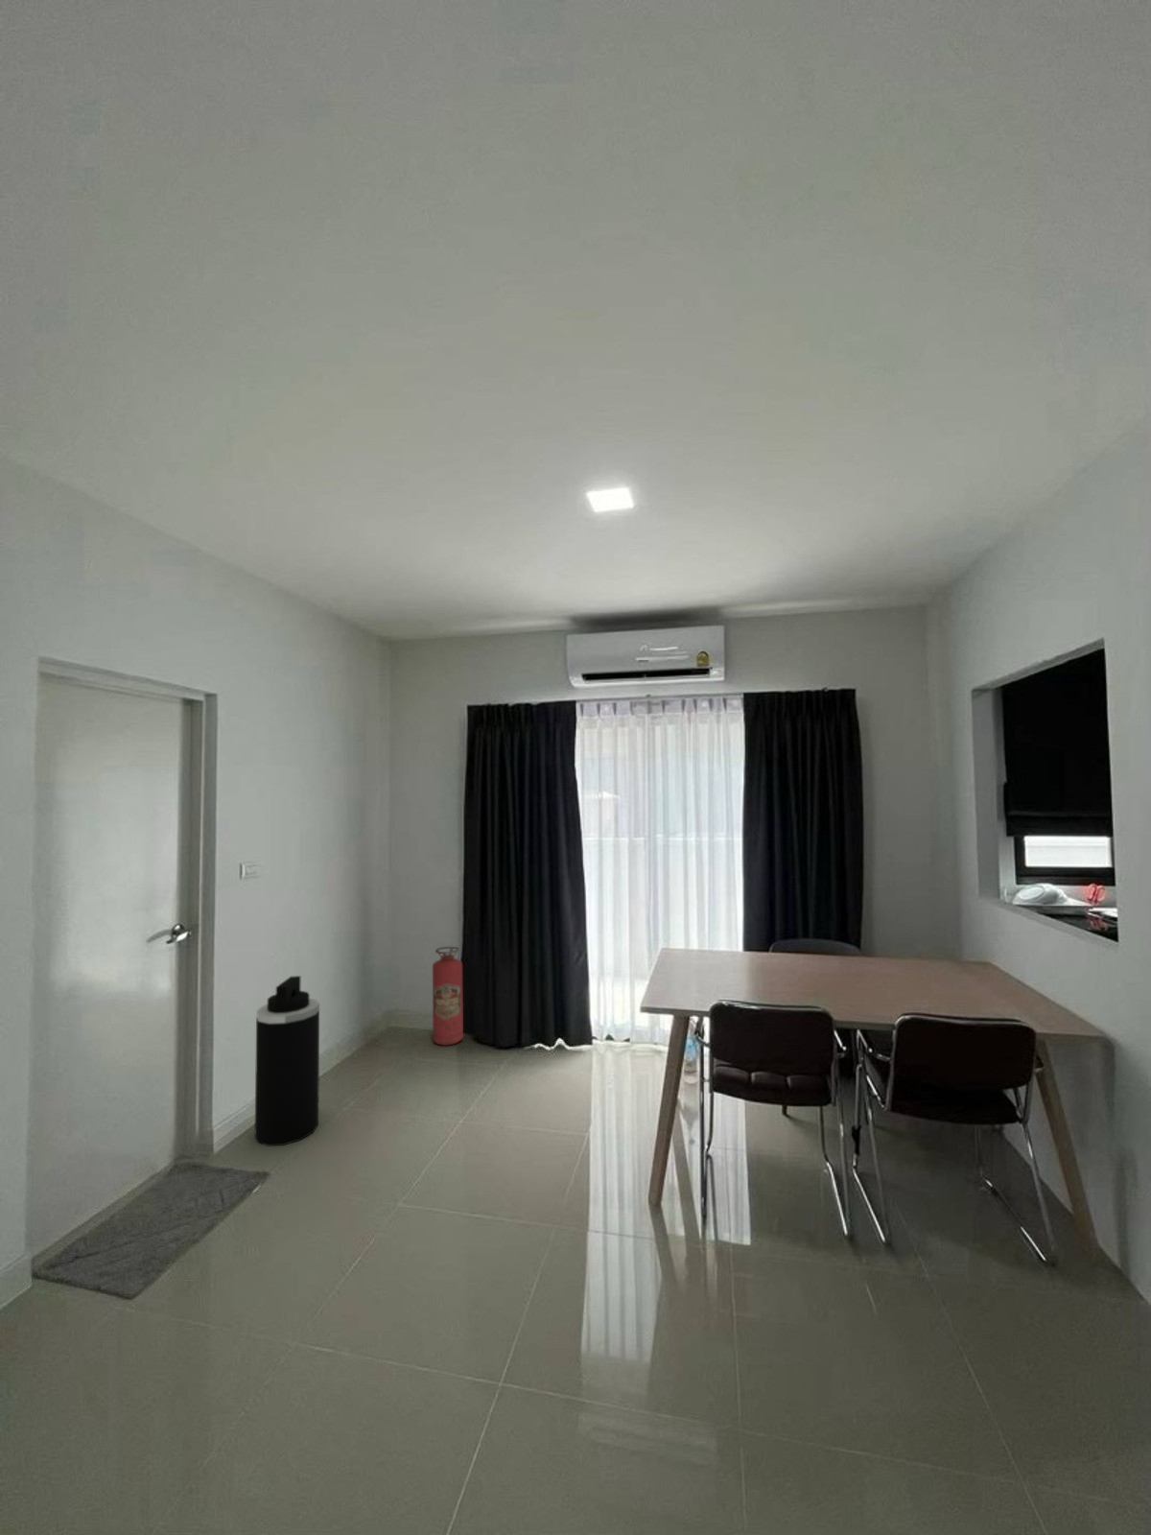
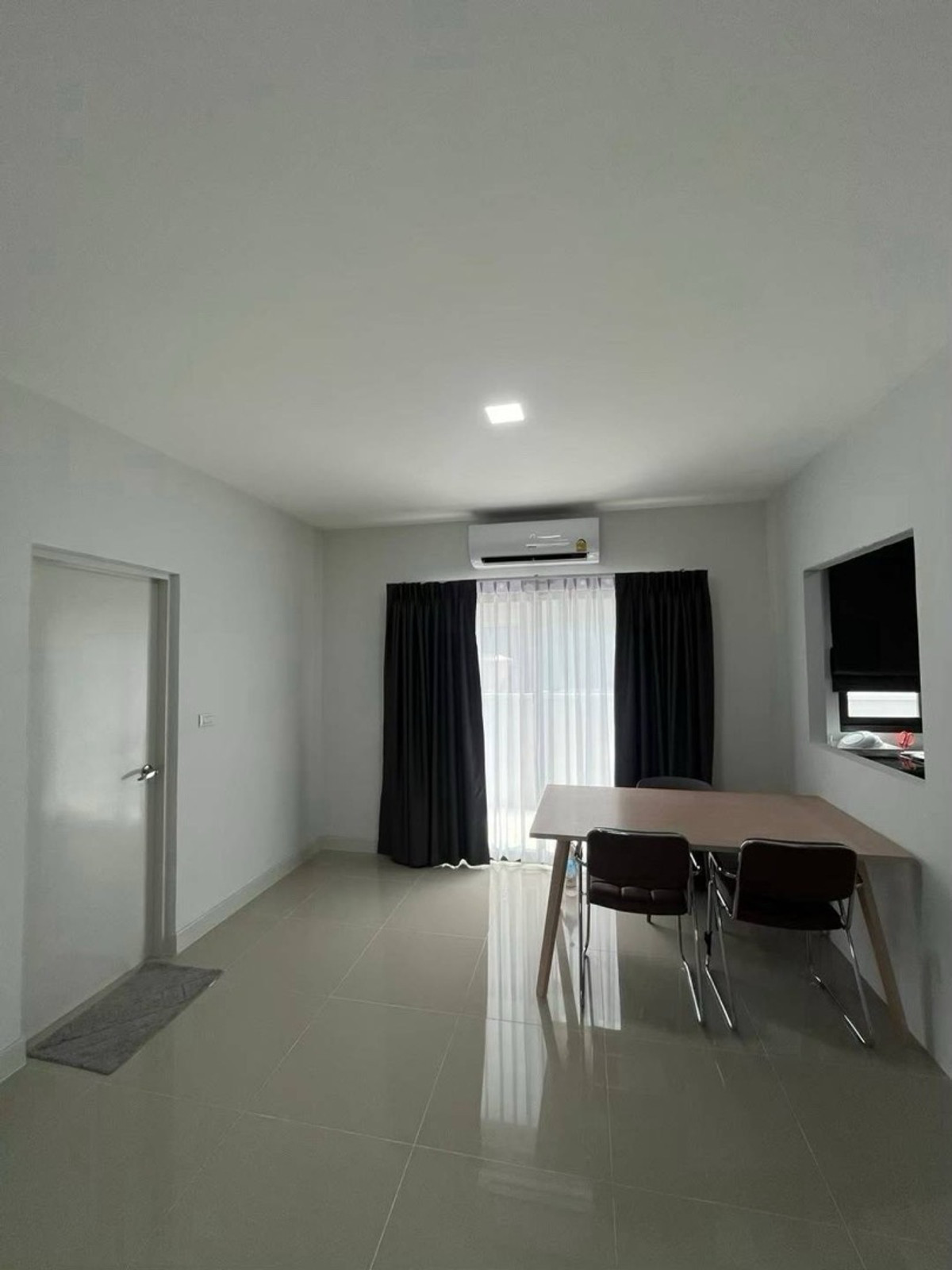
- fire extinguisher (447, 995)
- trash can (288, 1054)
